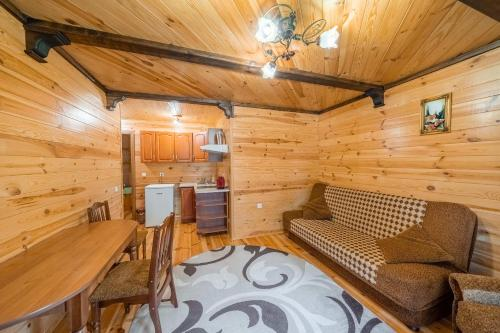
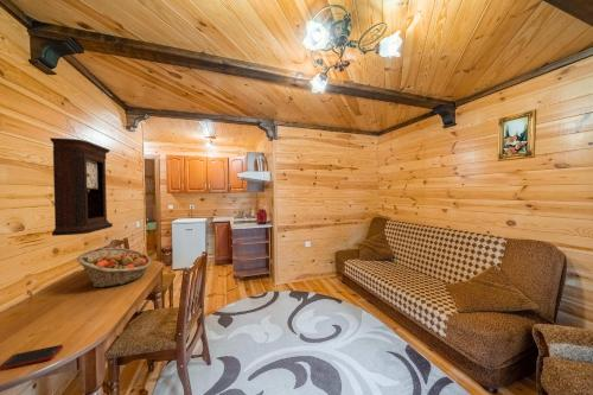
+ fruit basket (117, 263)
+ pendulum clock (87, 187)
+ cell phone (32, 356)
